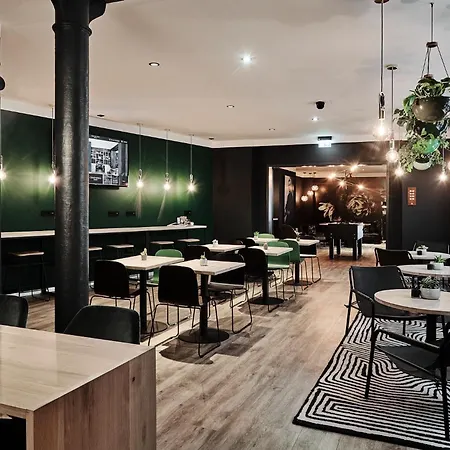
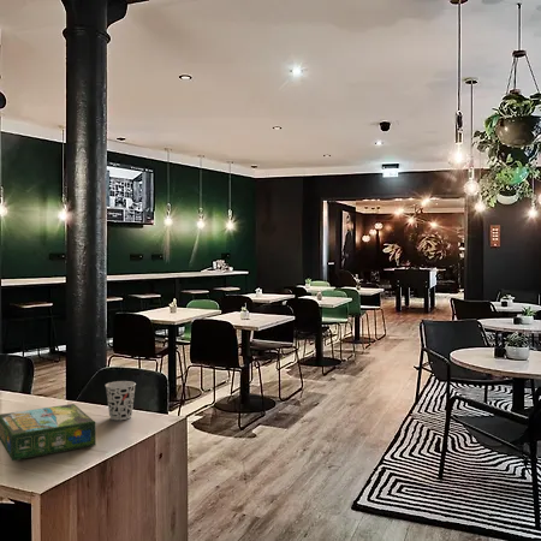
+ board game (46, 429)
+ cup (120, 400)
